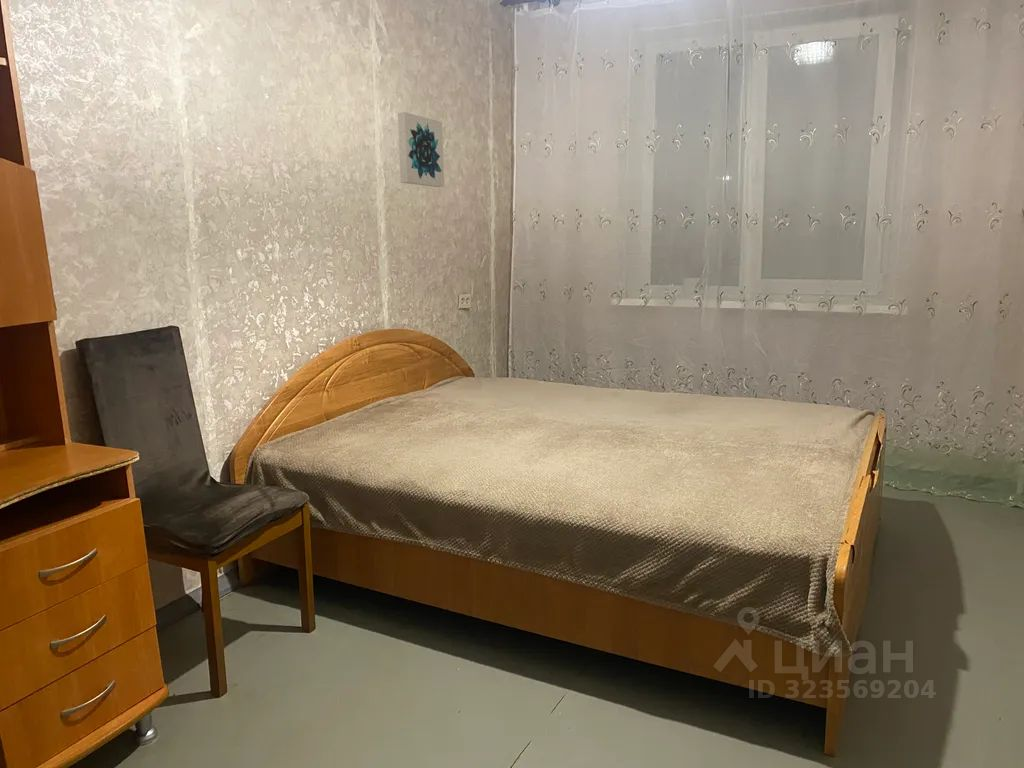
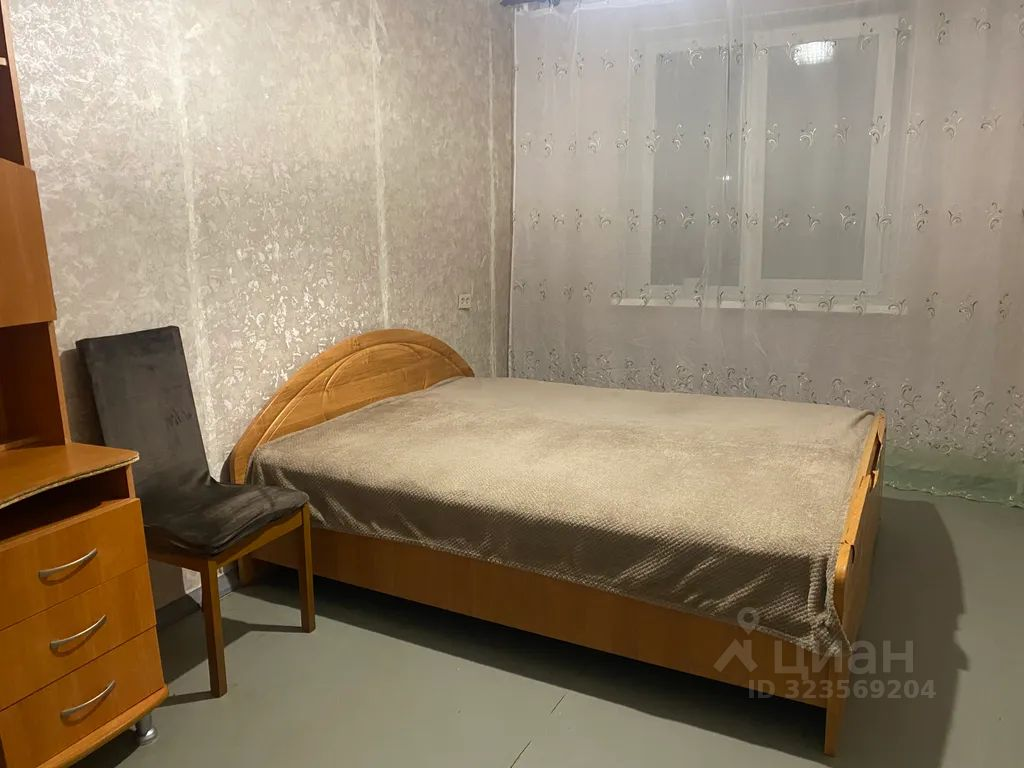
- wall art (421, 151)
